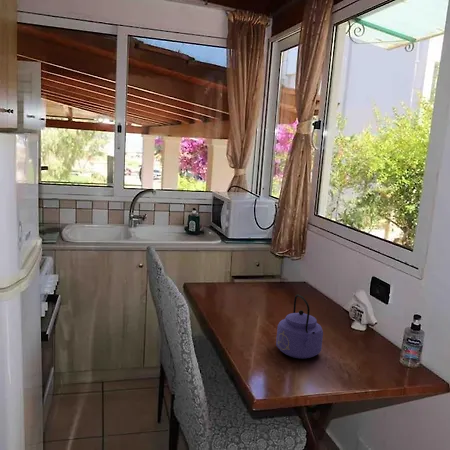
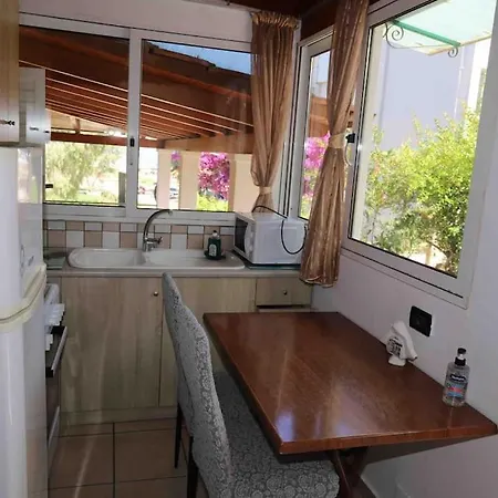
- kettle (302, 327)
